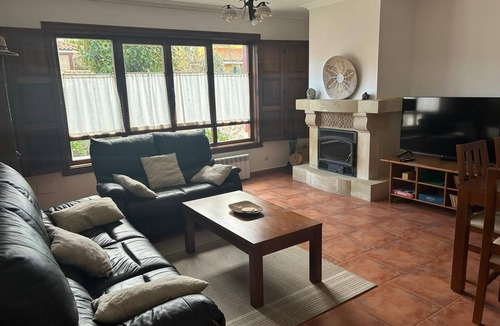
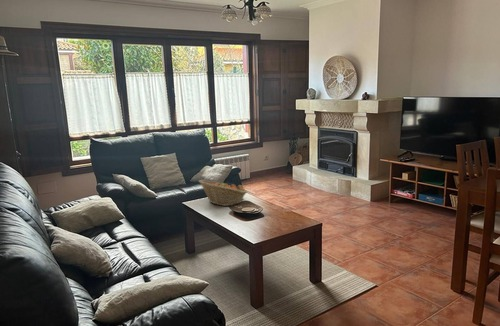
+ fruit basket (223, 190)
